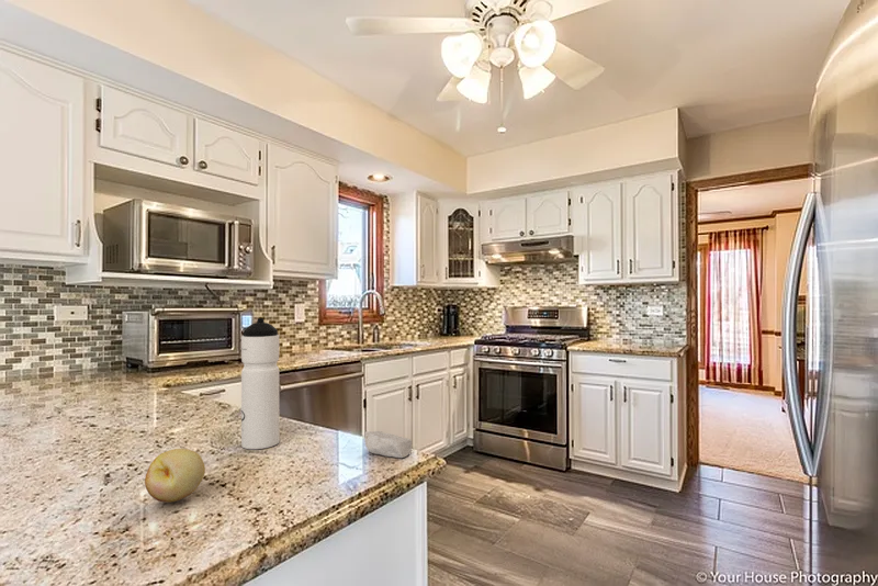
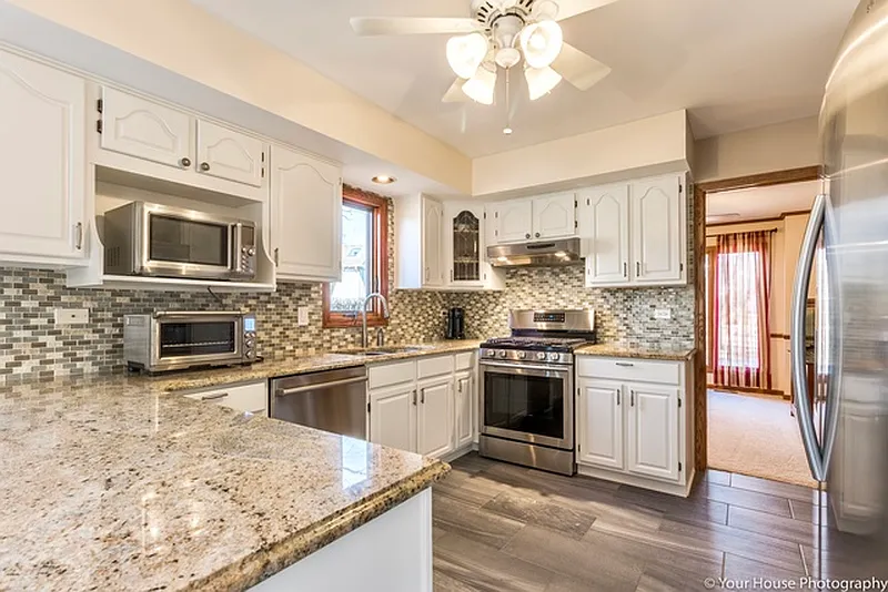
- soap bar (387, 442)
- water bottle (260, 381)
- fruit (176, 474)
